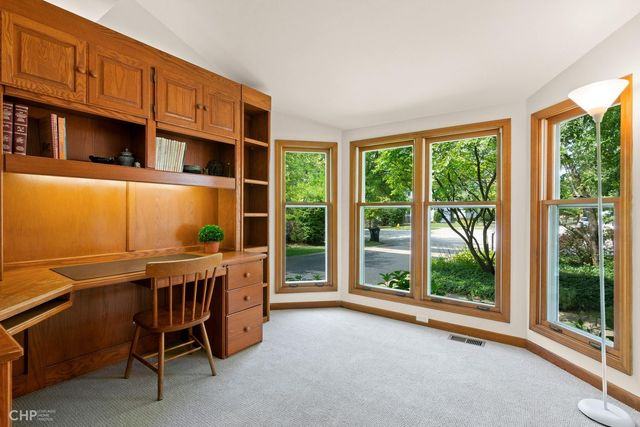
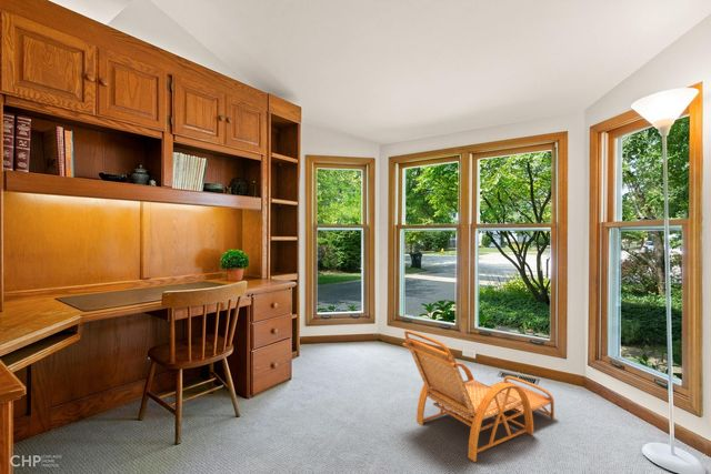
+ deck chair (477, 381)
